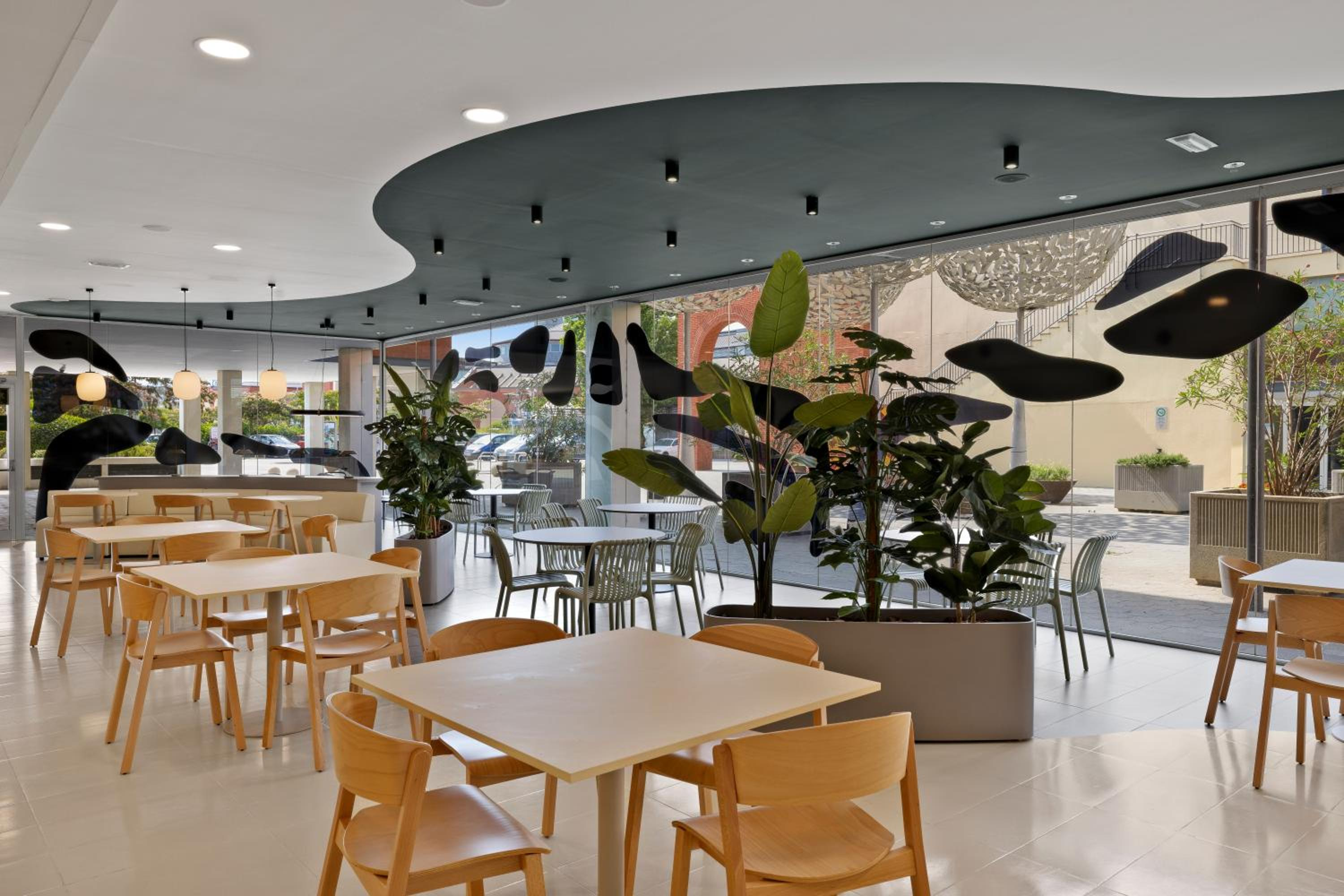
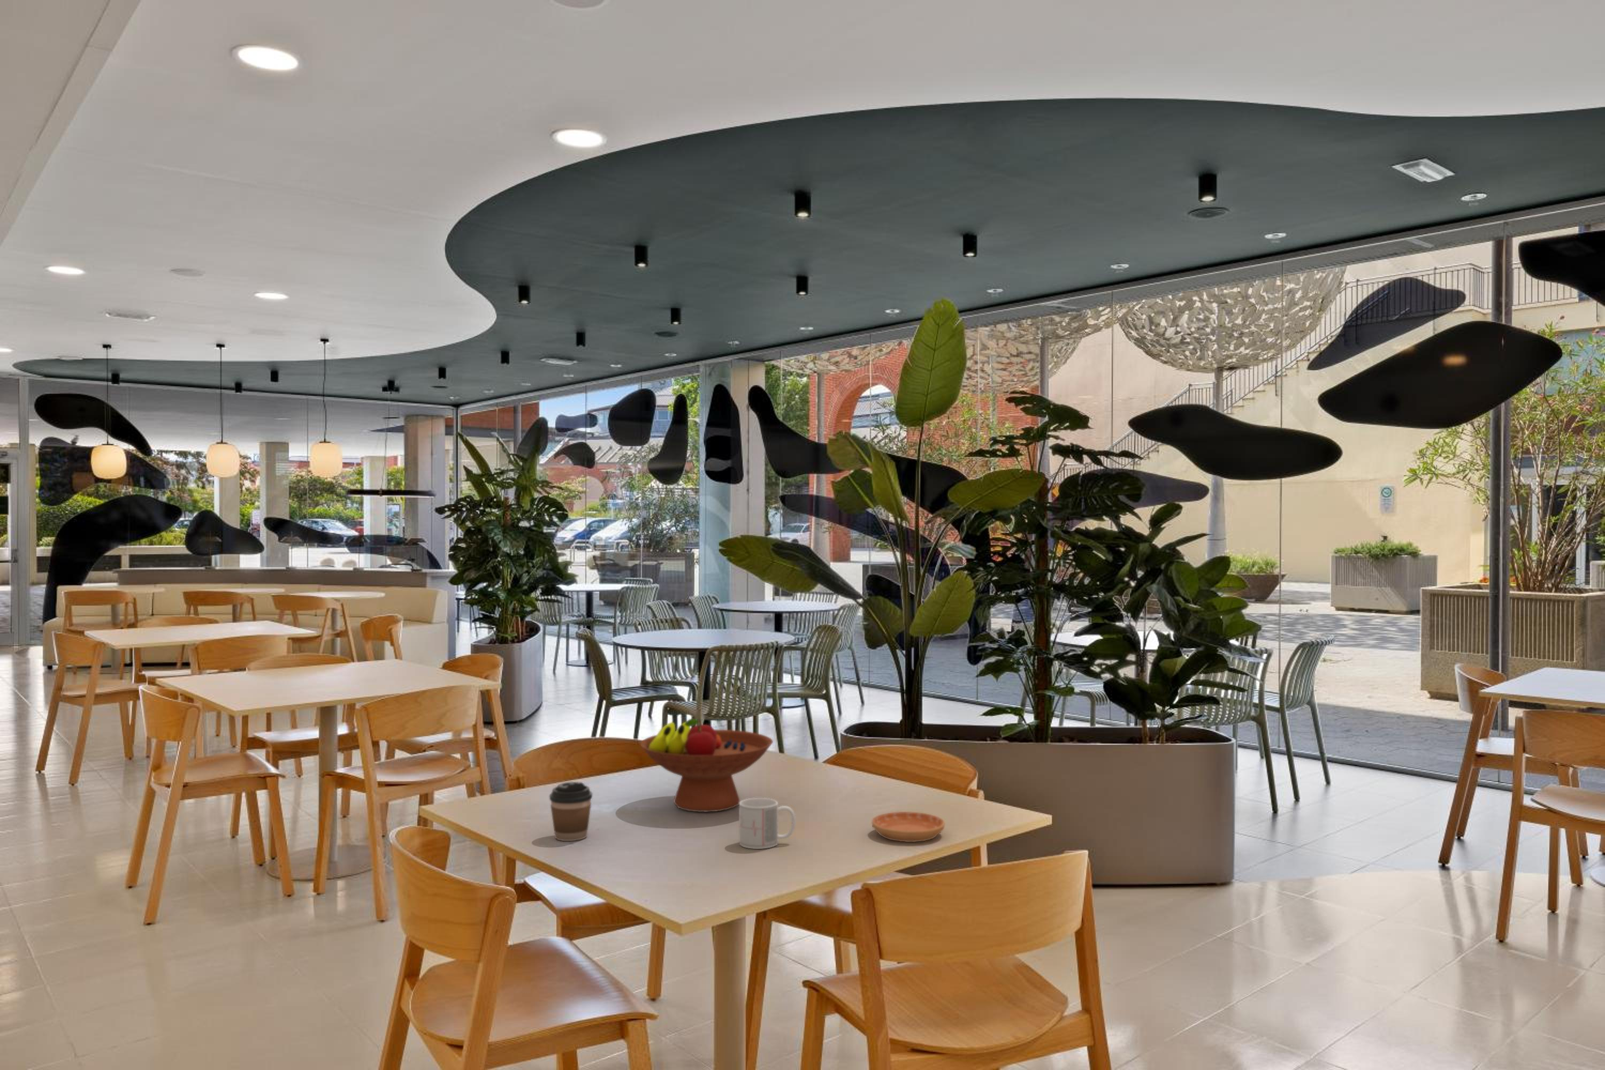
+ saucer (908, 828)
+ mug (767, 823)
+ coffee cup (571, 808)
+ fruit bowl (707, 761)
